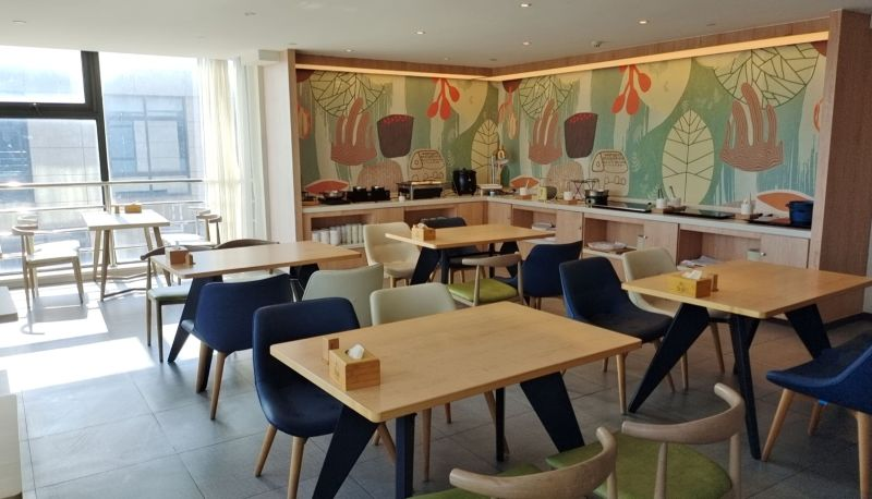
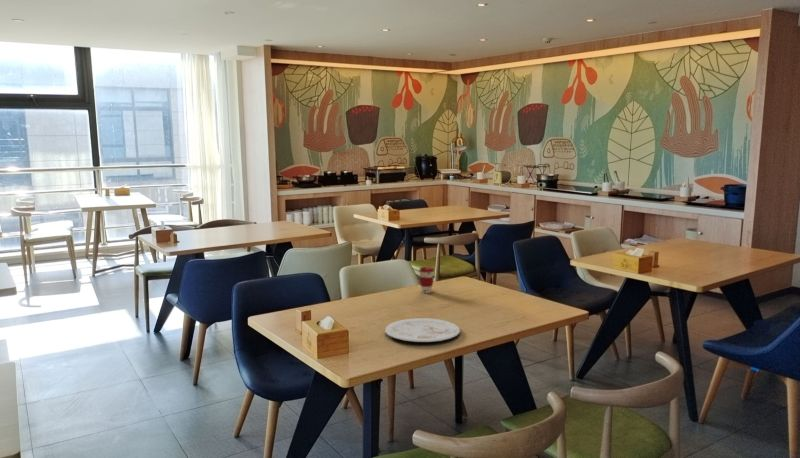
+ coffee cup (426, 280)
+ plate (422, 330)
